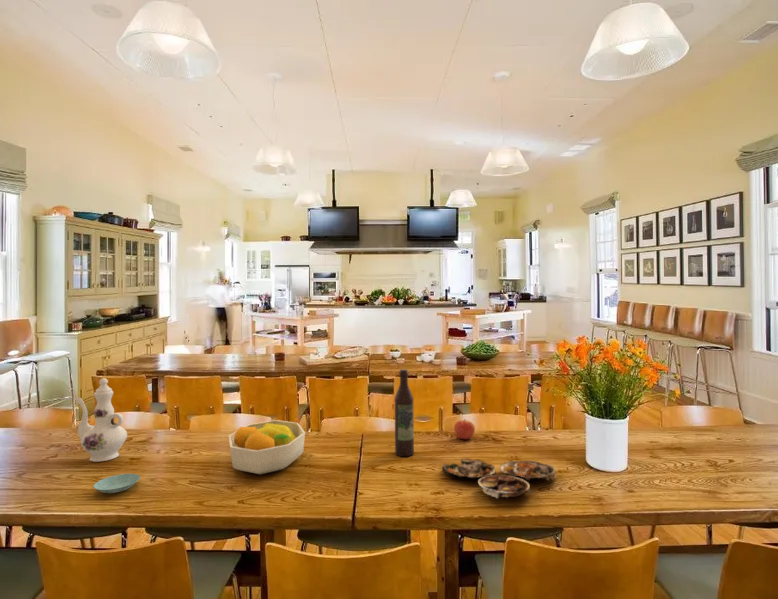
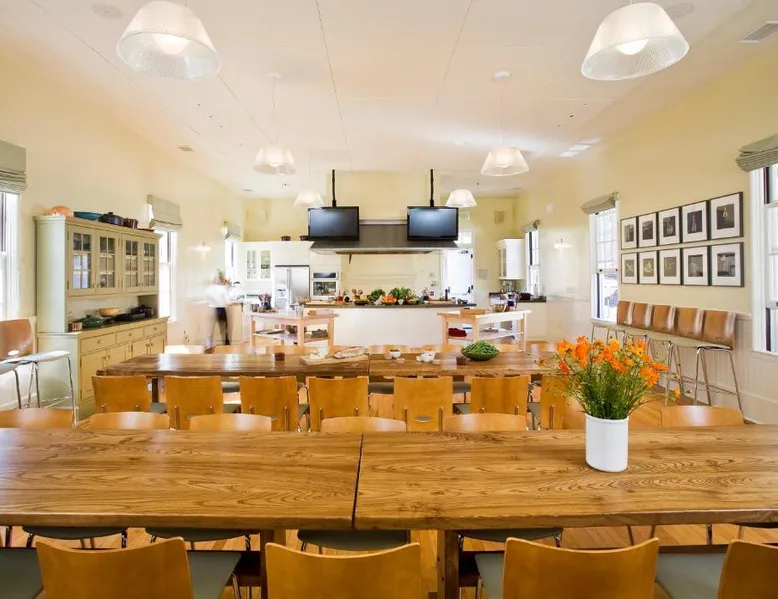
- wine bottle (404, 411)
- apple (464, 428)
- chinaware (98, 417)
- fruit bowl (267, 441)
- serving platter (500, 476)
- saucer (117, 484)
